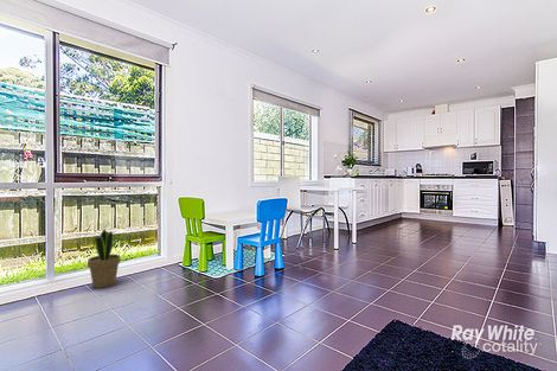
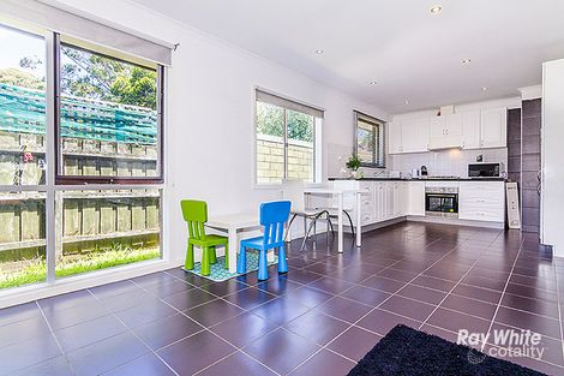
- potted plant (107, 256)
